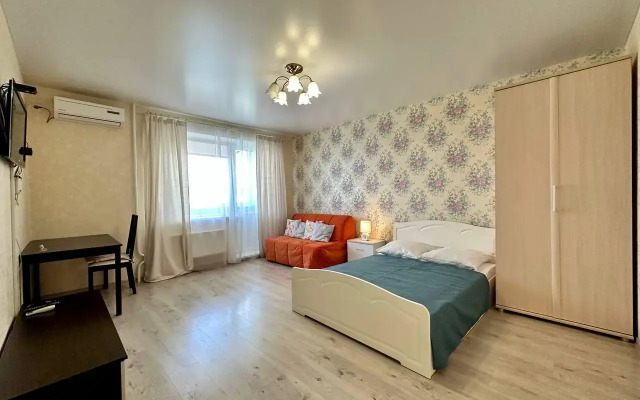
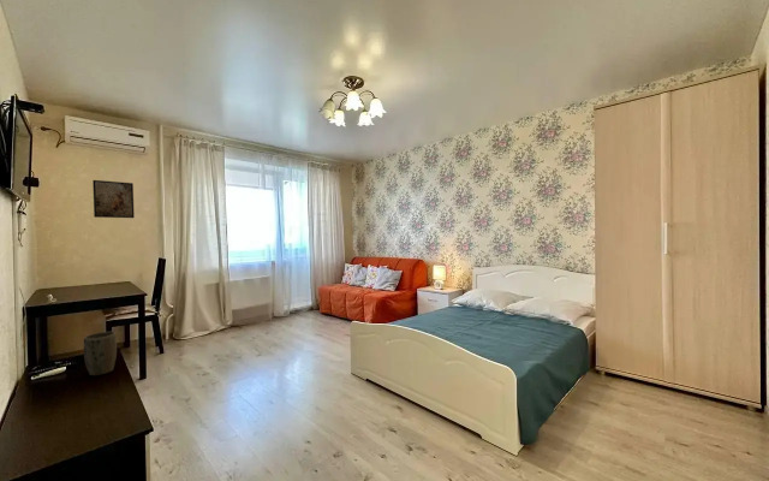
+ plant pot (100, 352)
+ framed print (114, 200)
